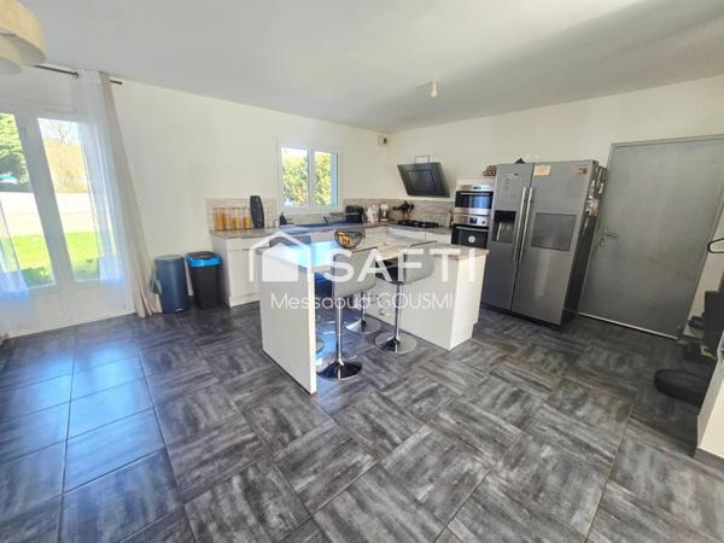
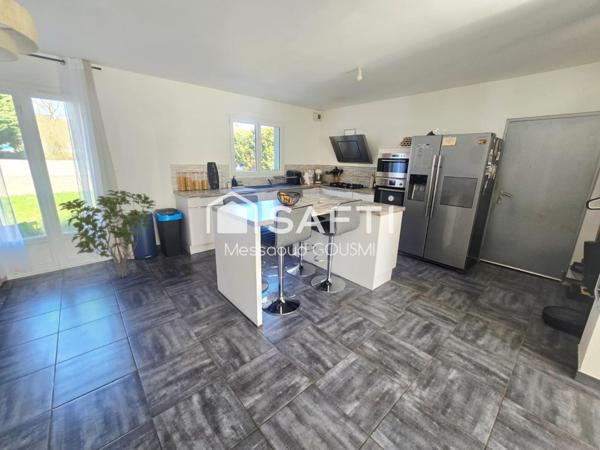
+ shrub (117, 235)
